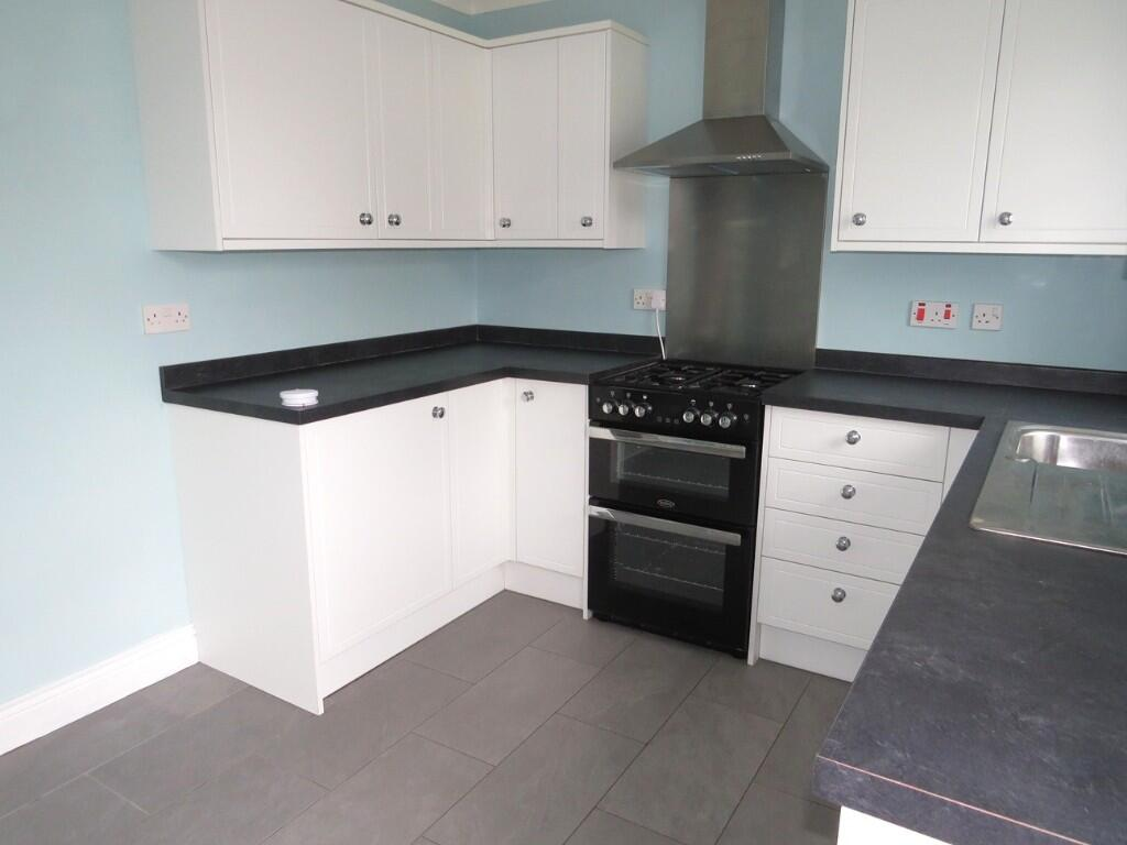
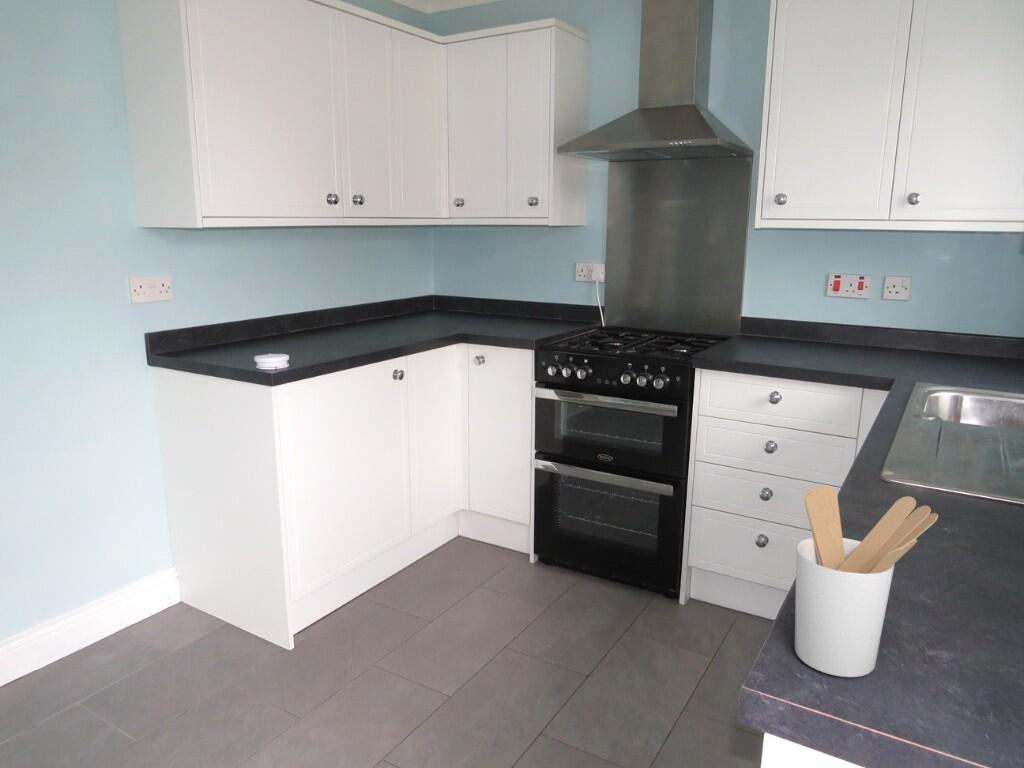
+ utensil holder (862, 578)
